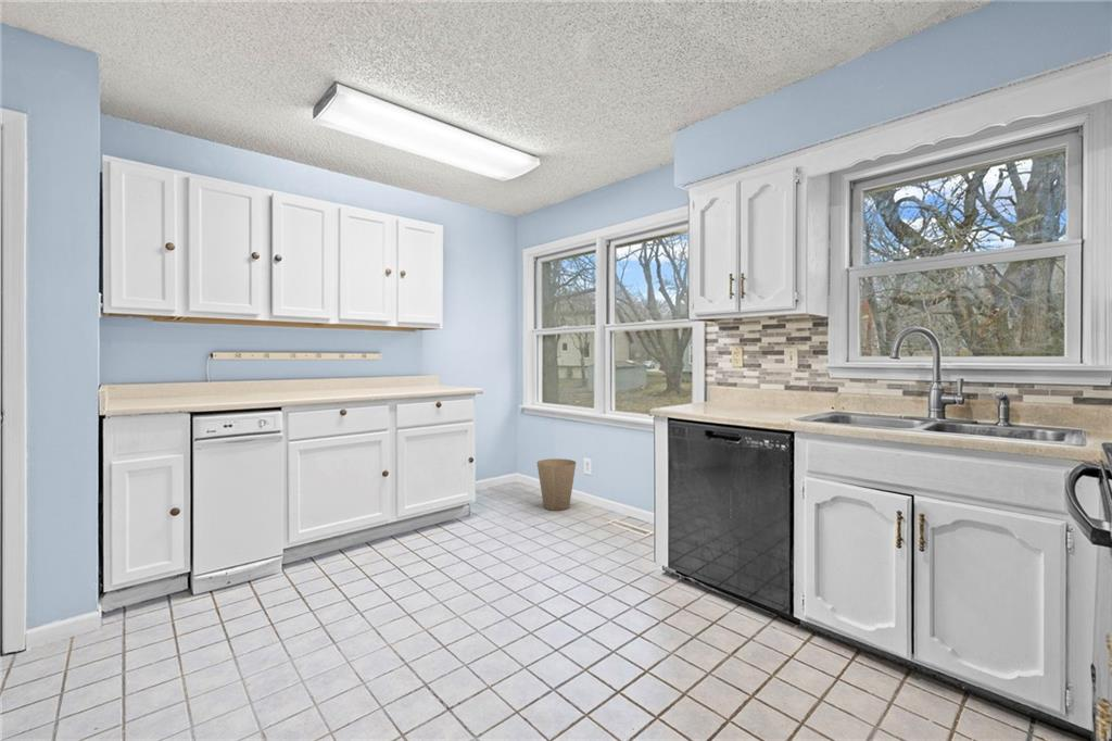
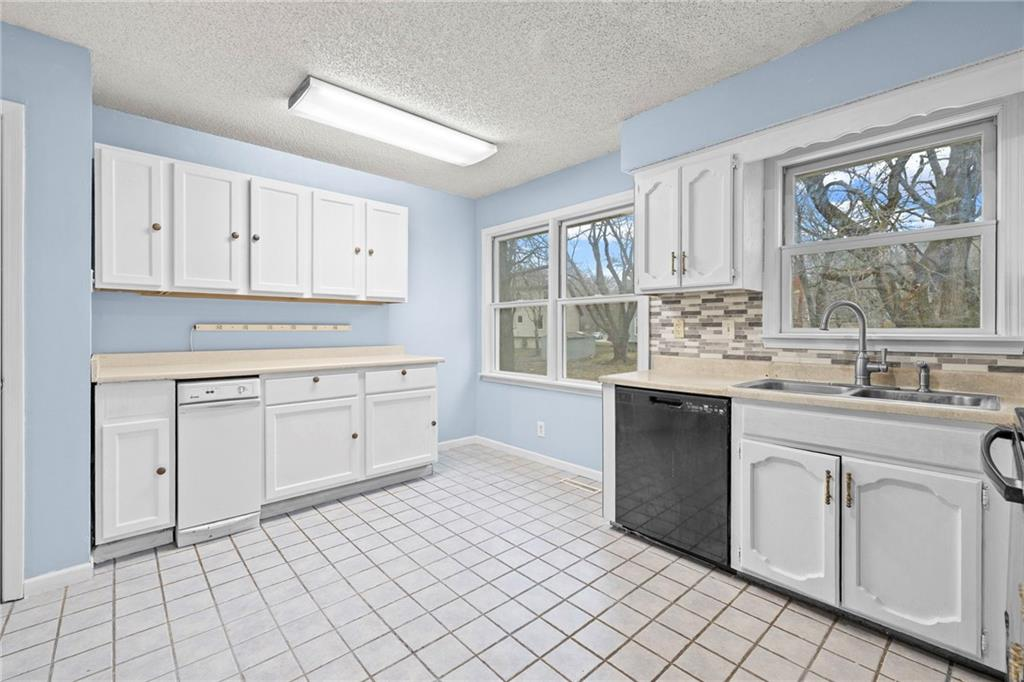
- trash can (556, 485)
